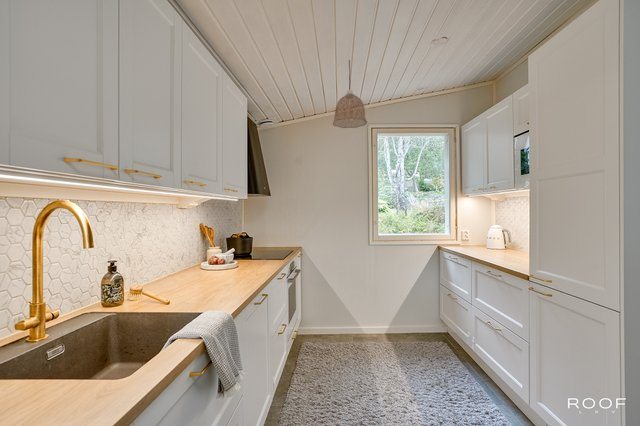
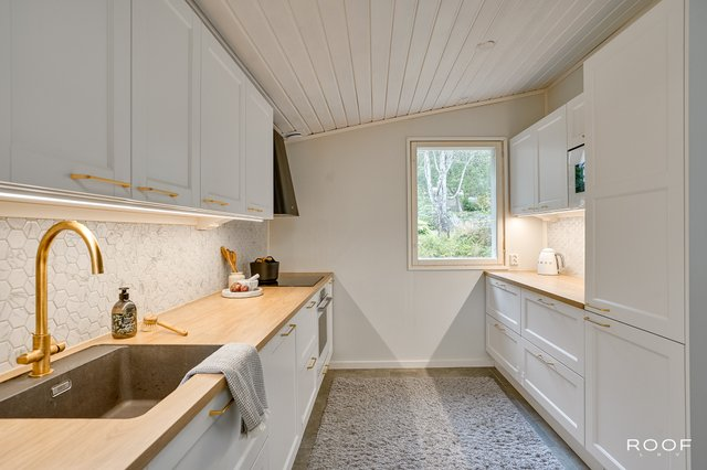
- pendant lamp (349, 91)
